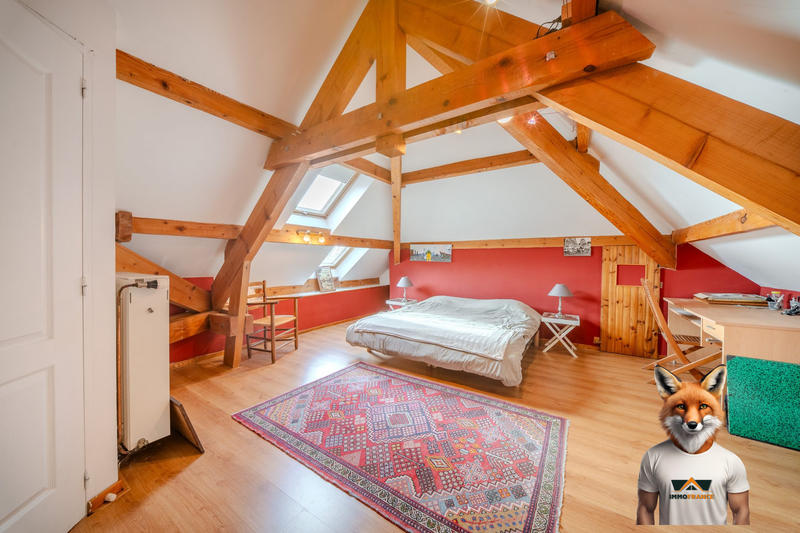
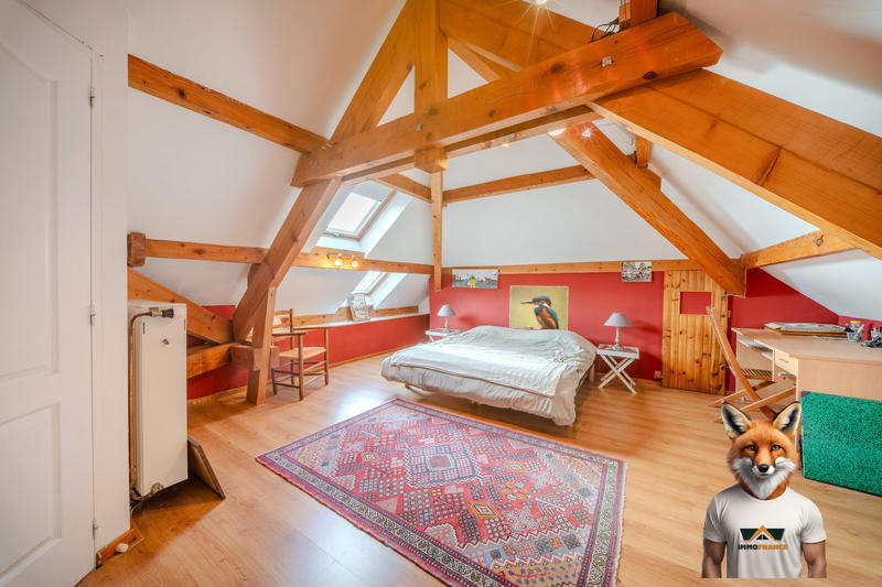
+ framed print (537, 314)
